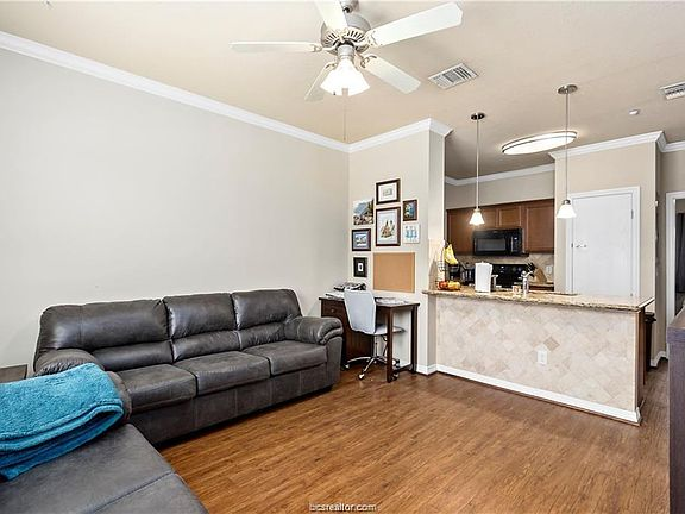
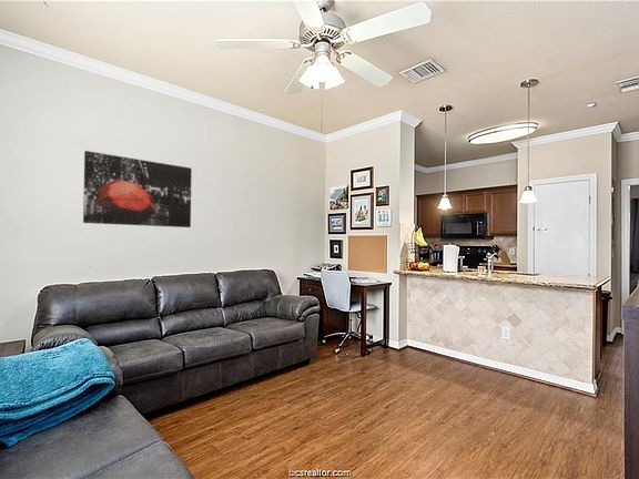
+ wall art (142, 192)
